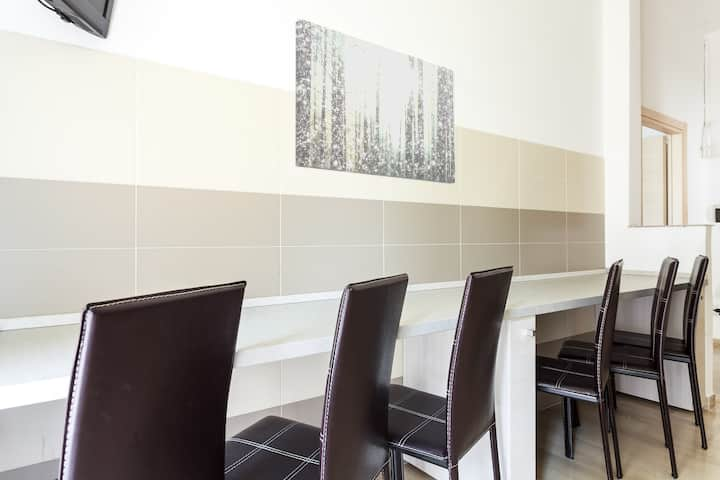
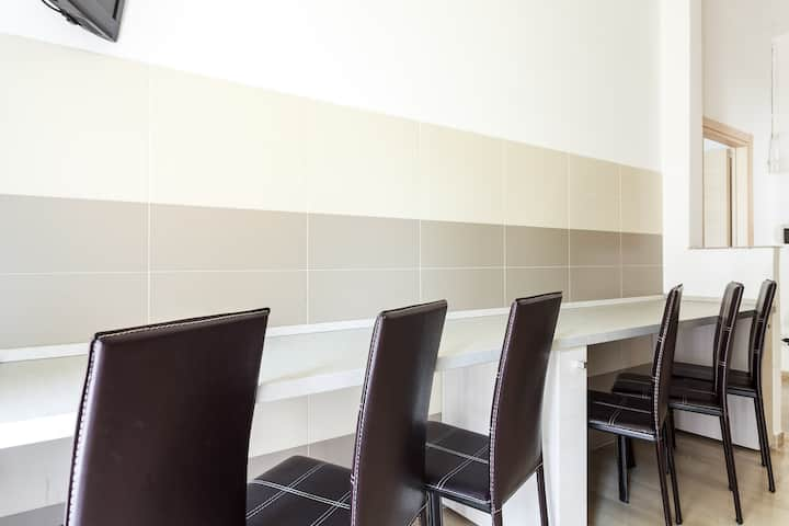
- wall art (385, 112)
